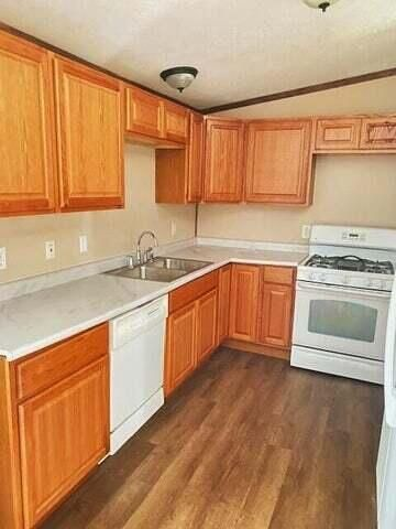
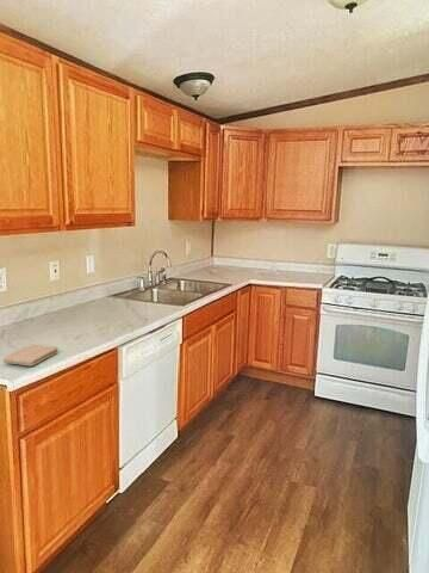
+ washcloth (32, 353)
